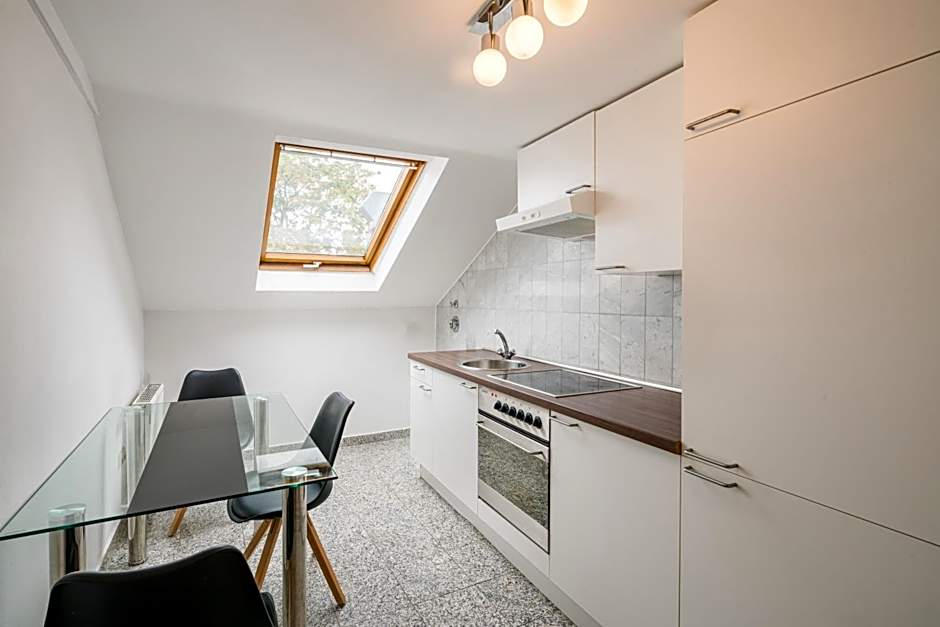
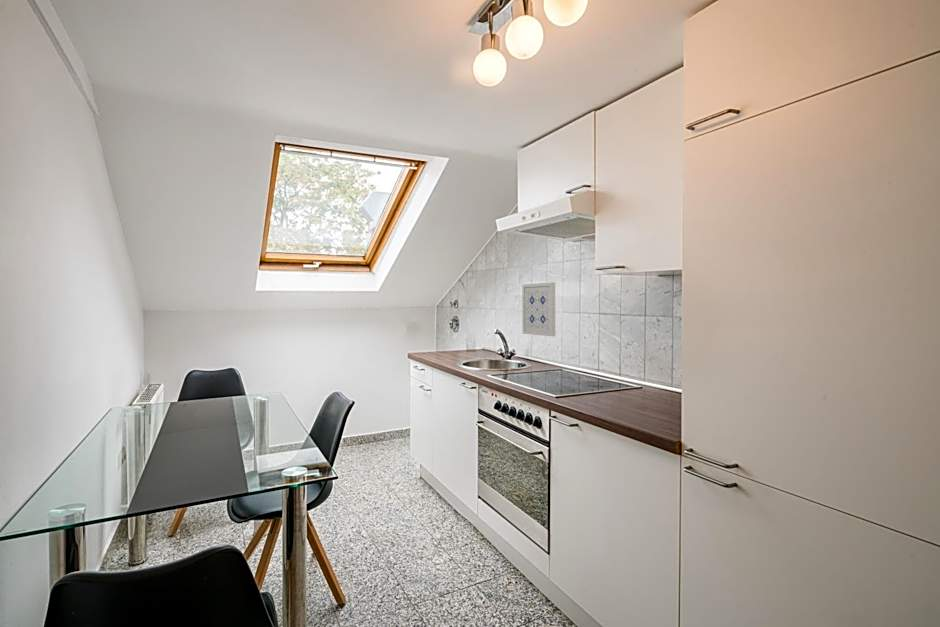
+ wall art (538, 309)
